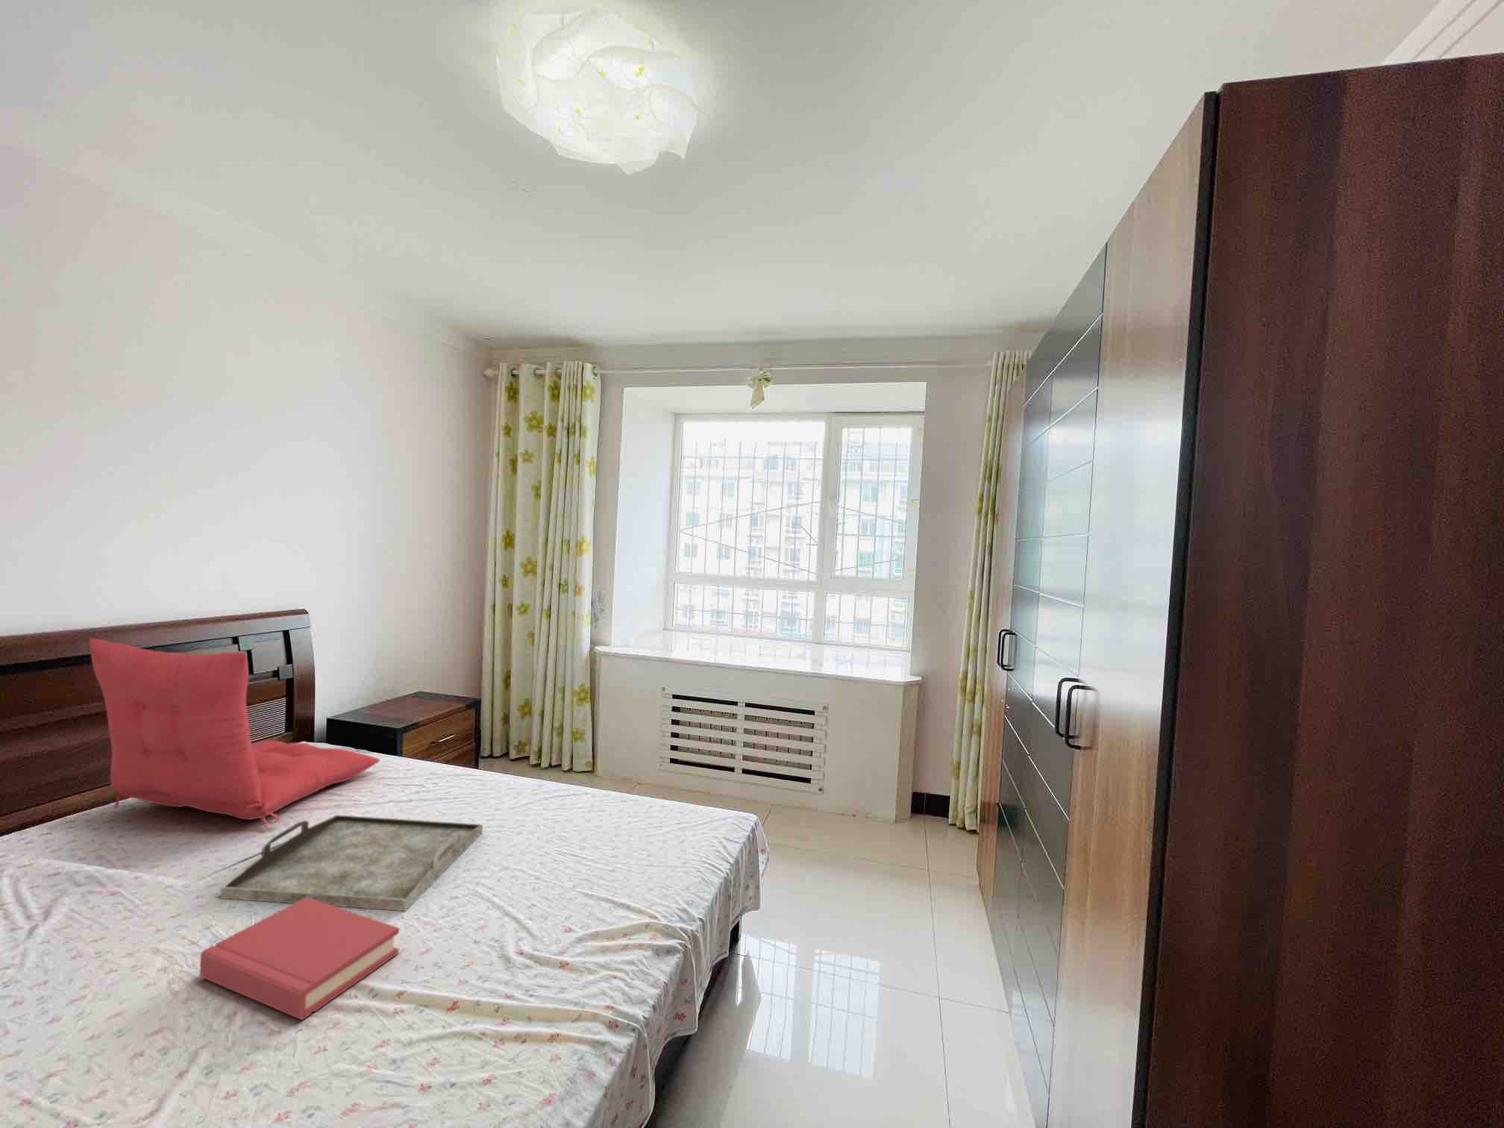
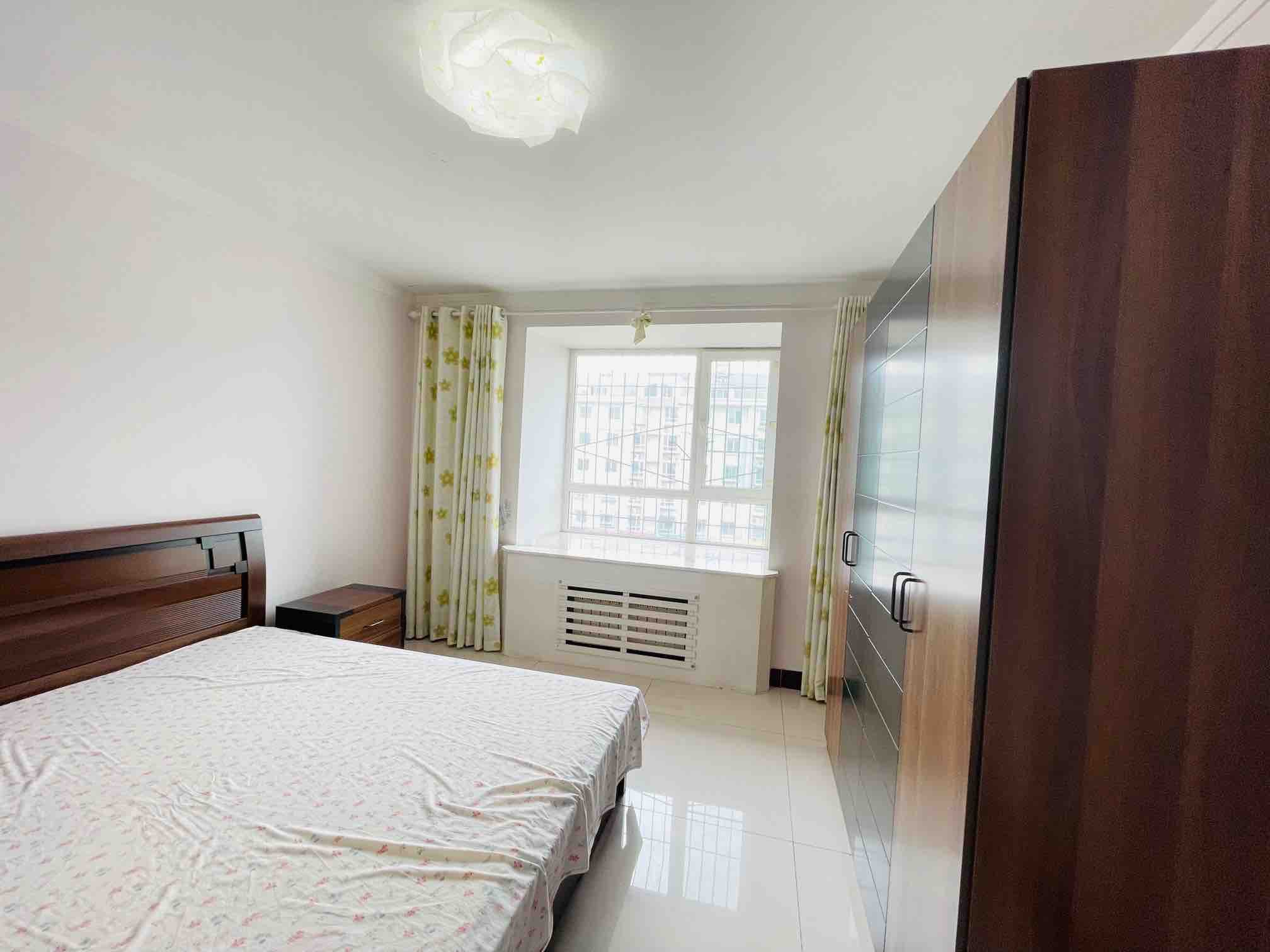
- hardback book (303, 951)
- seat cushion (246, 716)
- serving tray (366, 848)
